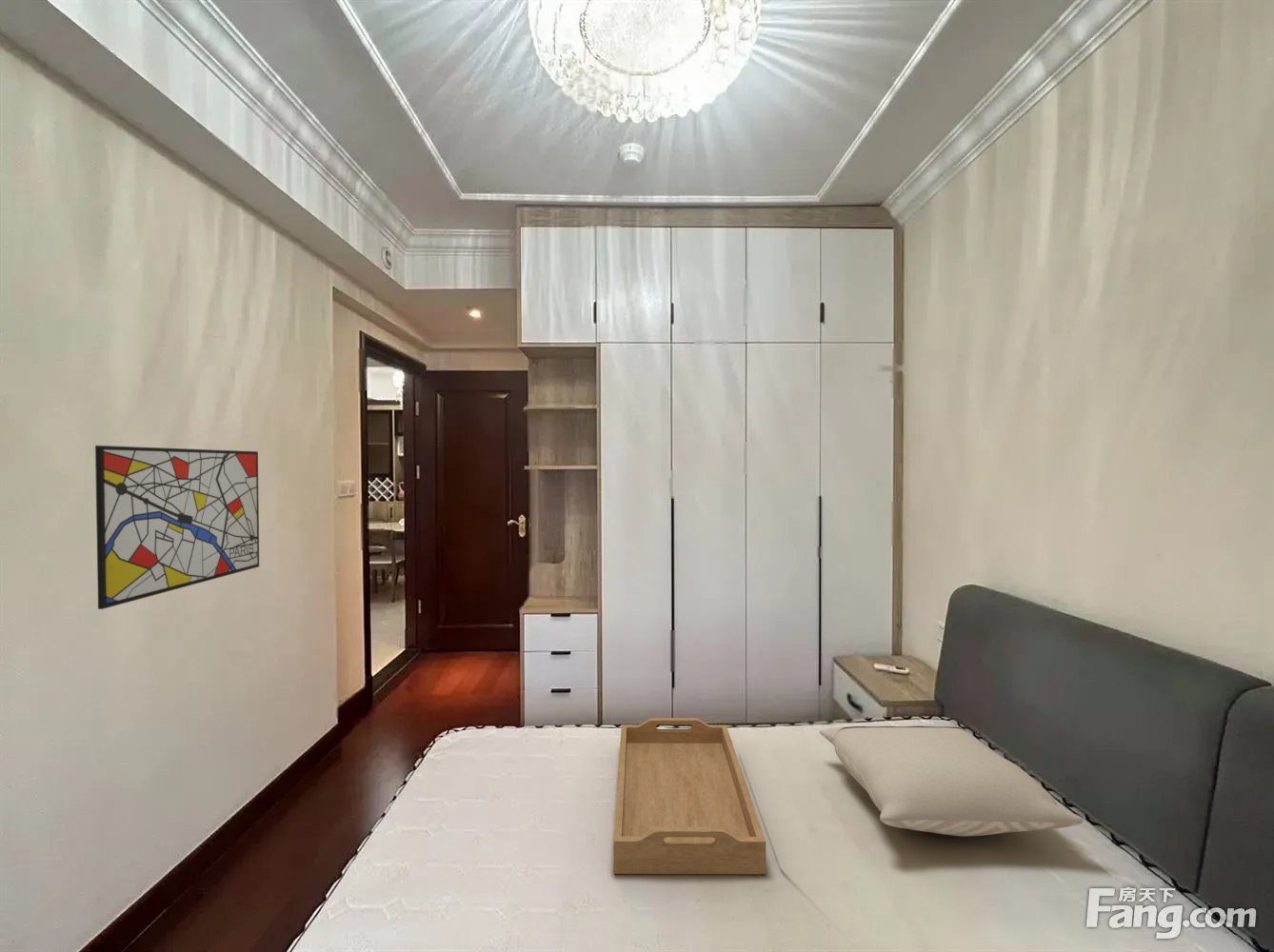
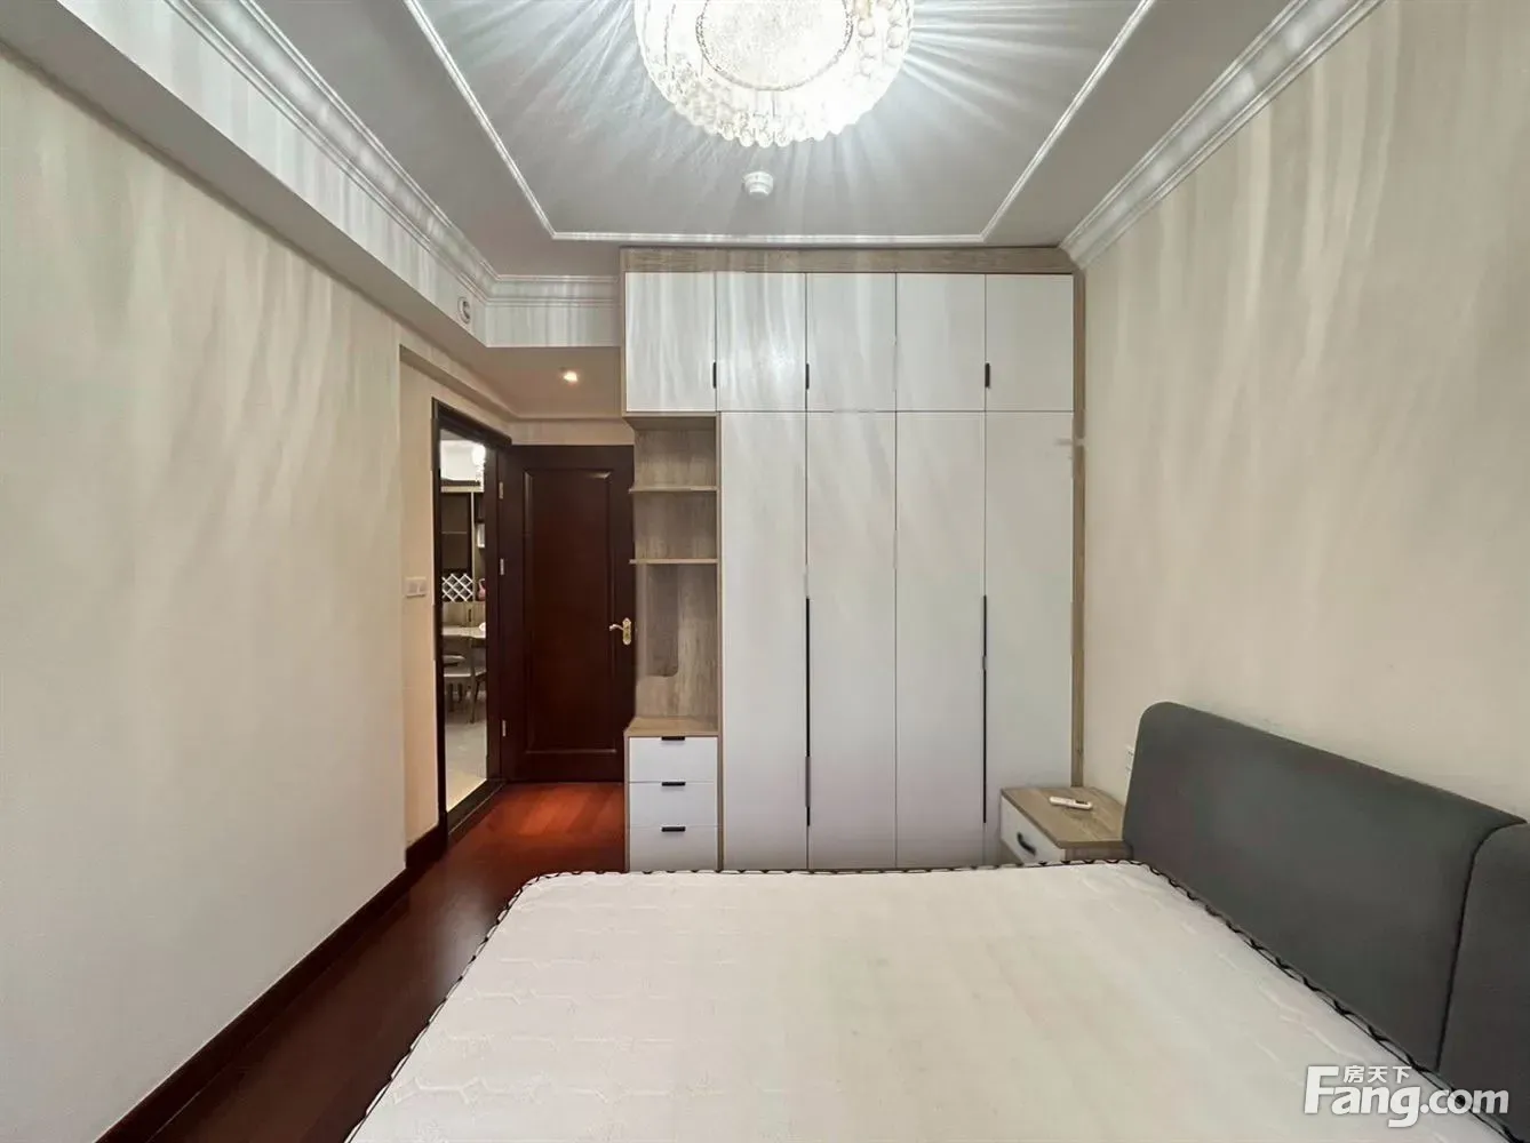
- wall art (191, 516)
- pillow (930, 771)
- serving tray (680, 782)
